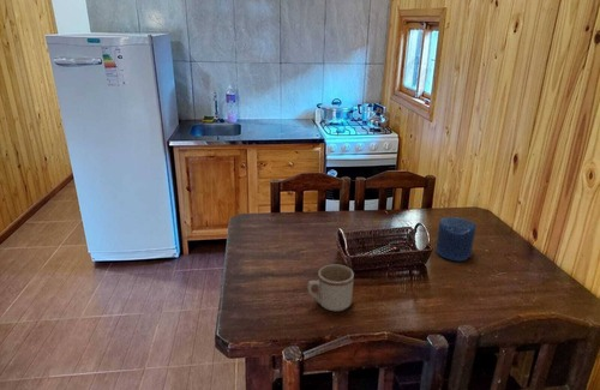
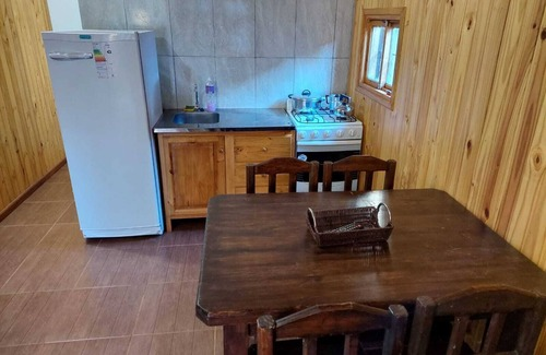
- mug (330, 288)
- candle (455, 238)
